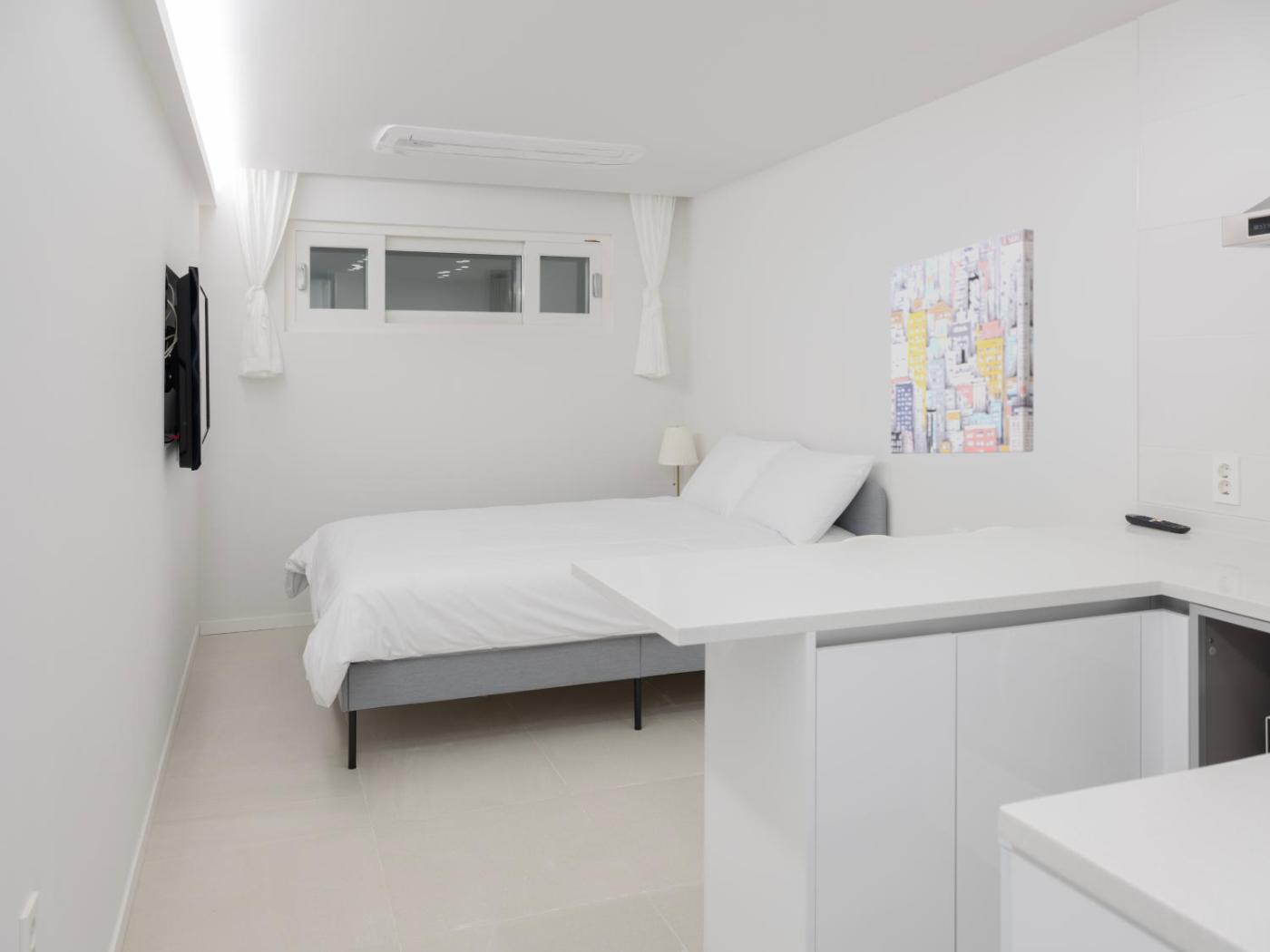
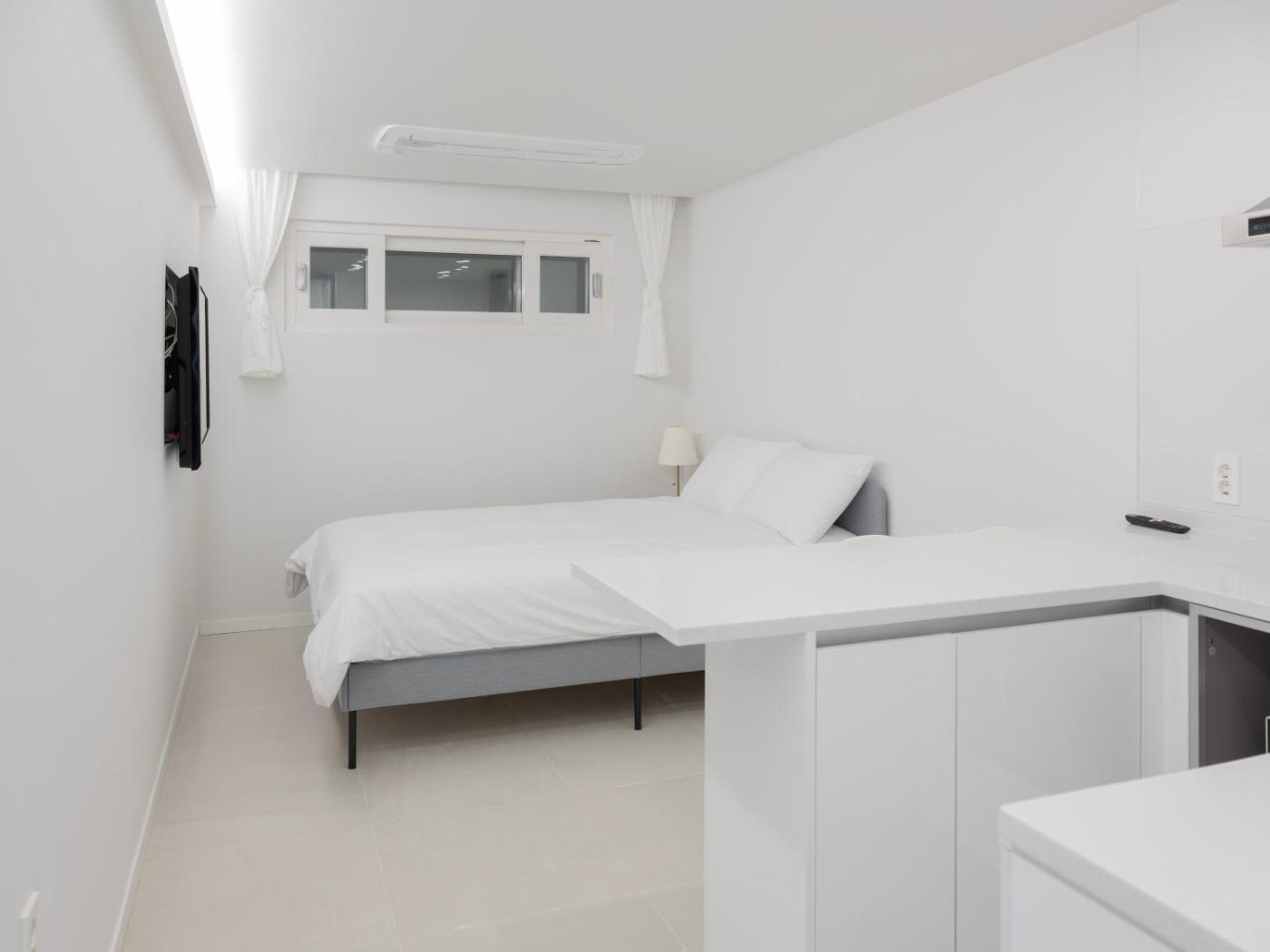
- wall art (955, 352)
